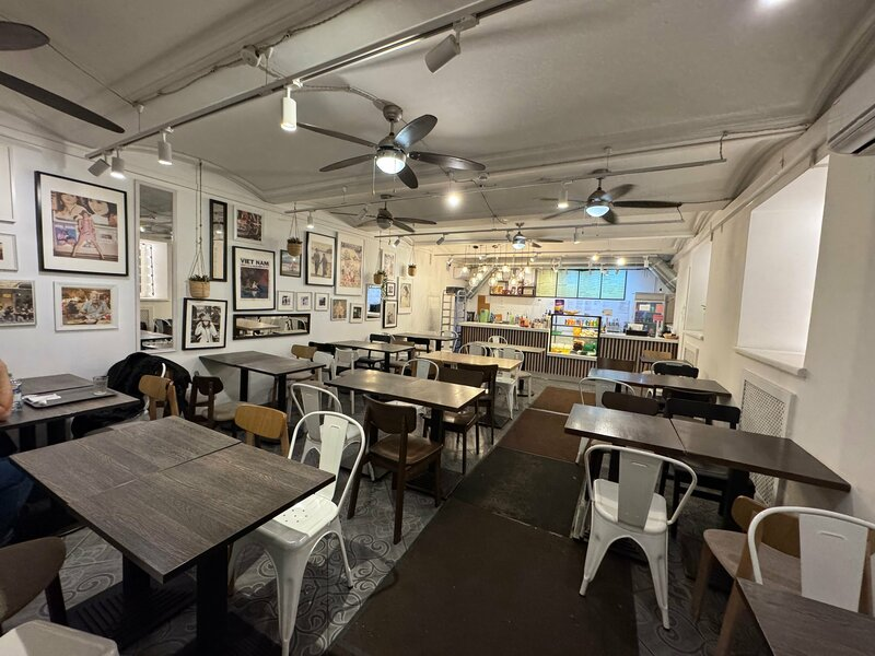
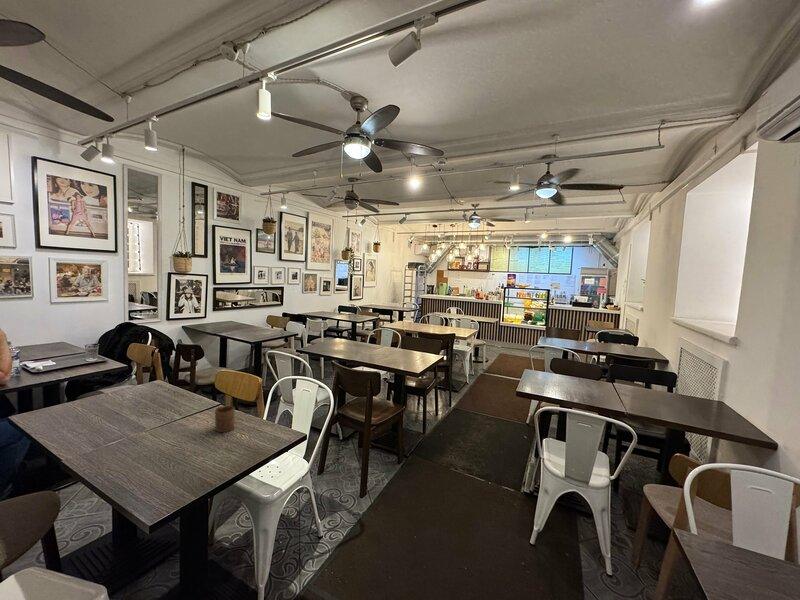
+ cup (224, 418)
